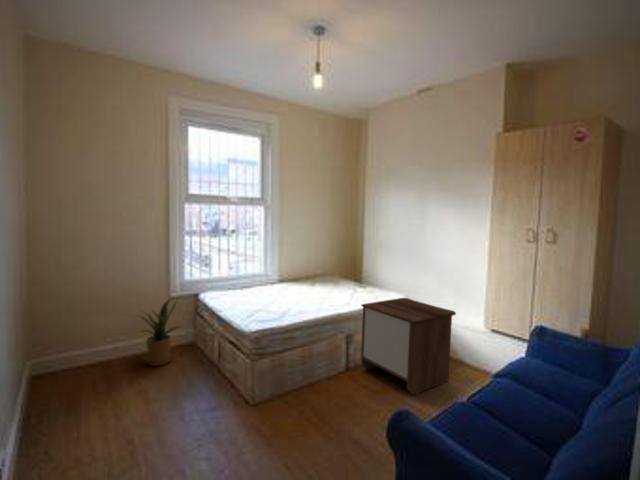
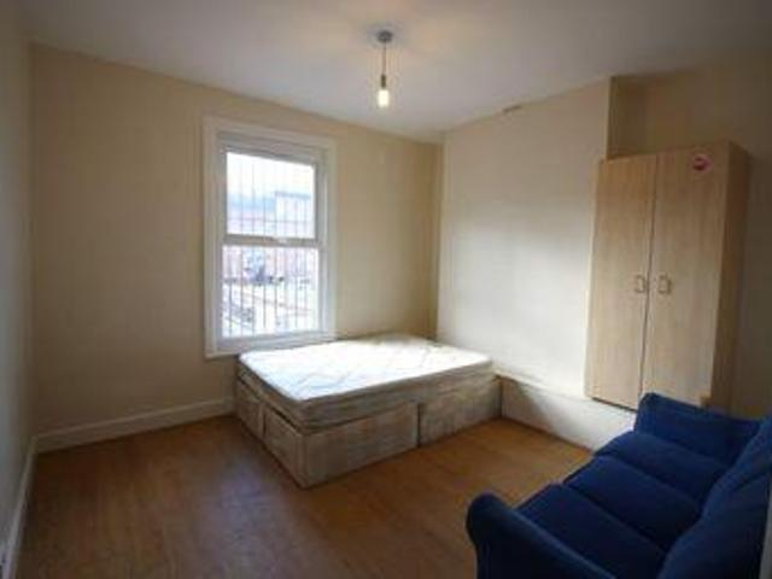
- nightstand (407, 341)
- house plant (156, 330)
